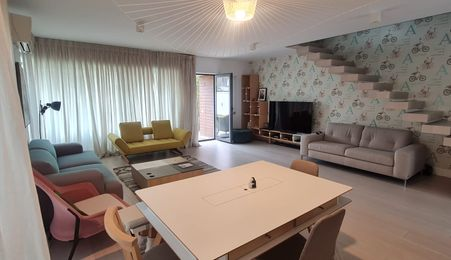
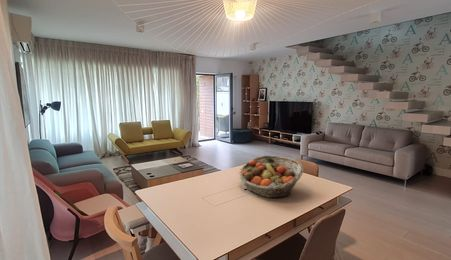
+ fruit basket (269, 175)
